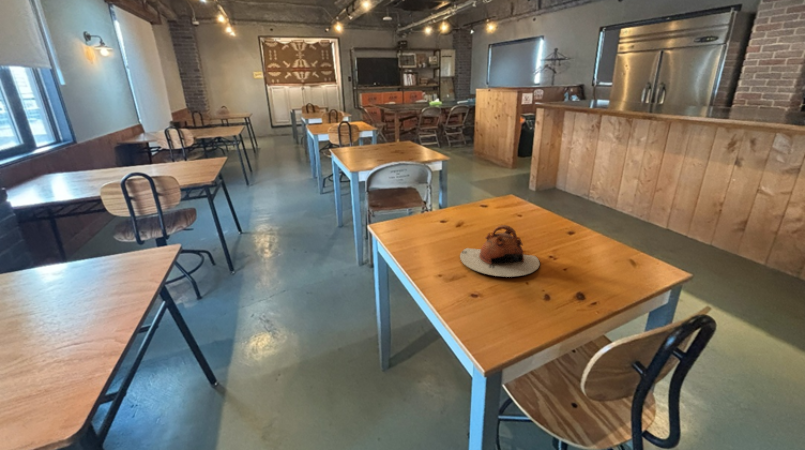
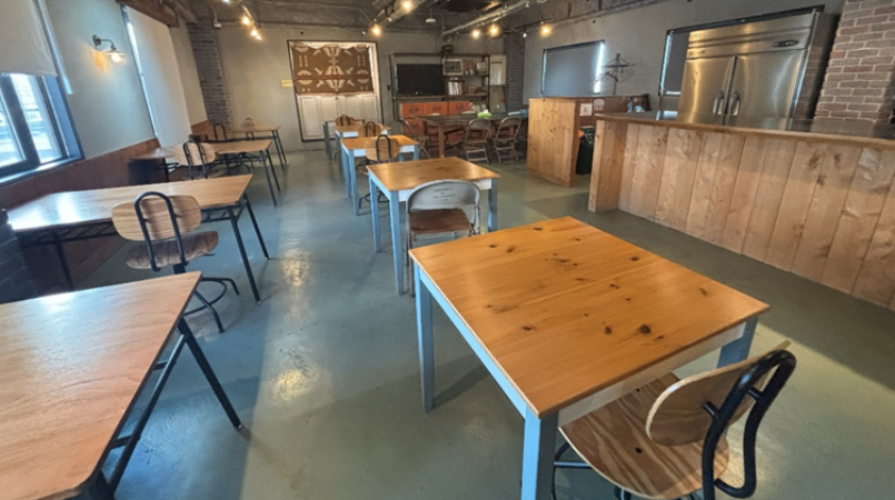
- teapot (499, 242)
